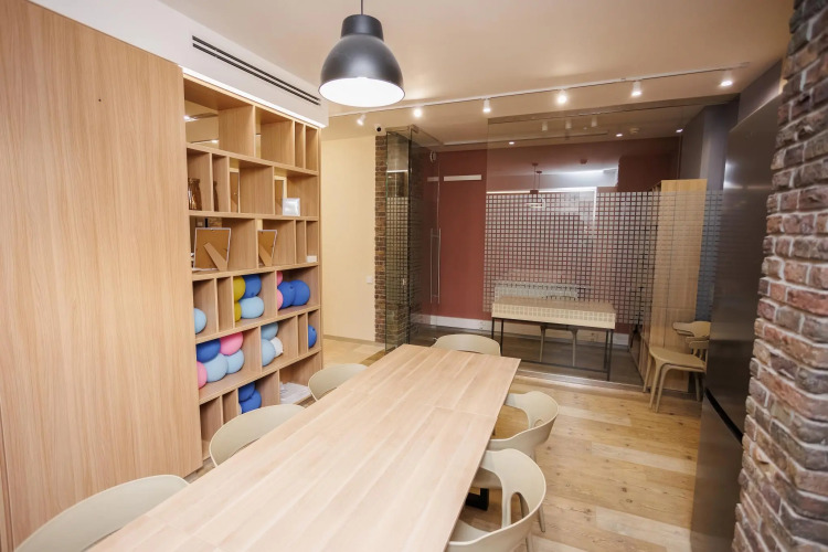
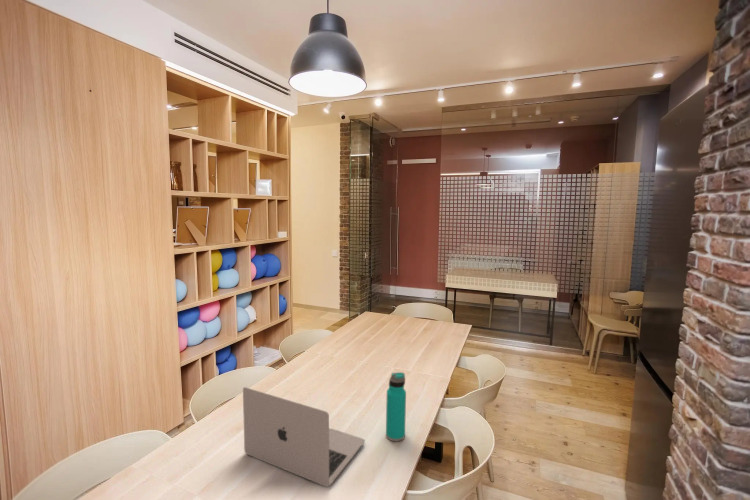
+ water bottle (396, 404)
+ laptop (306, 416)
